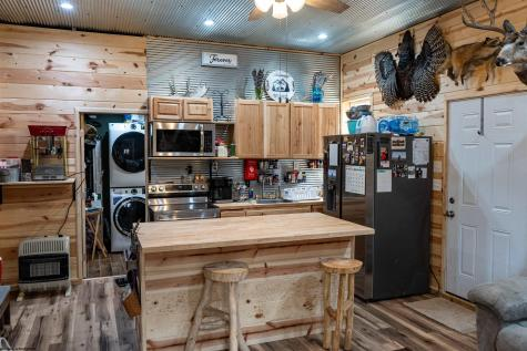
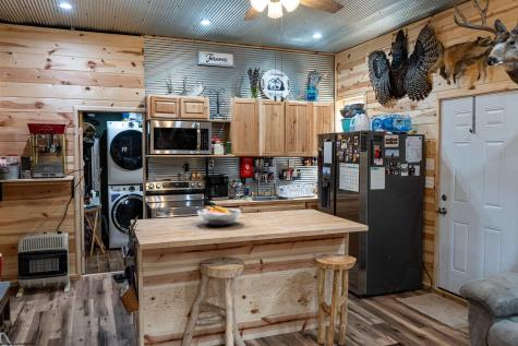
+ fruit bowl (219, 215)
